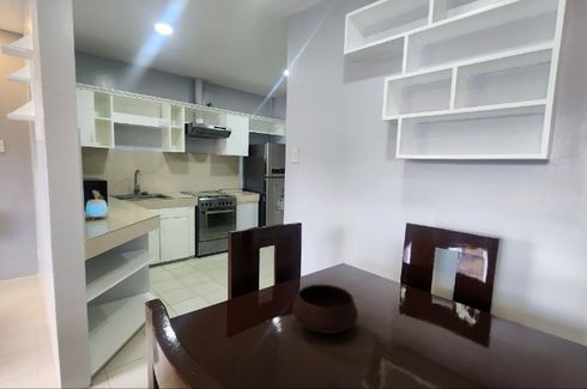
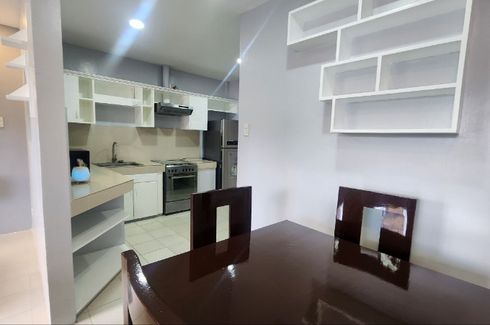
- bowl (325, 309)
